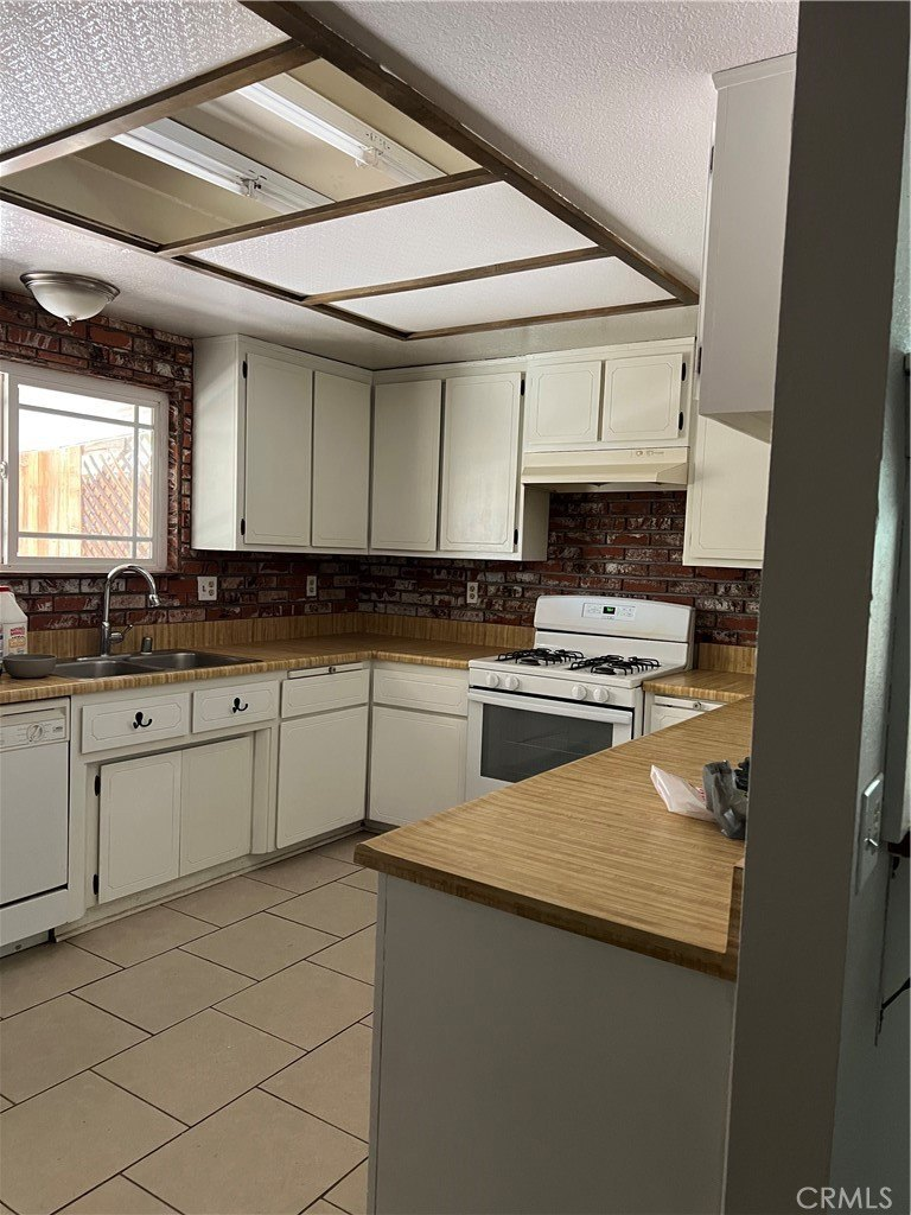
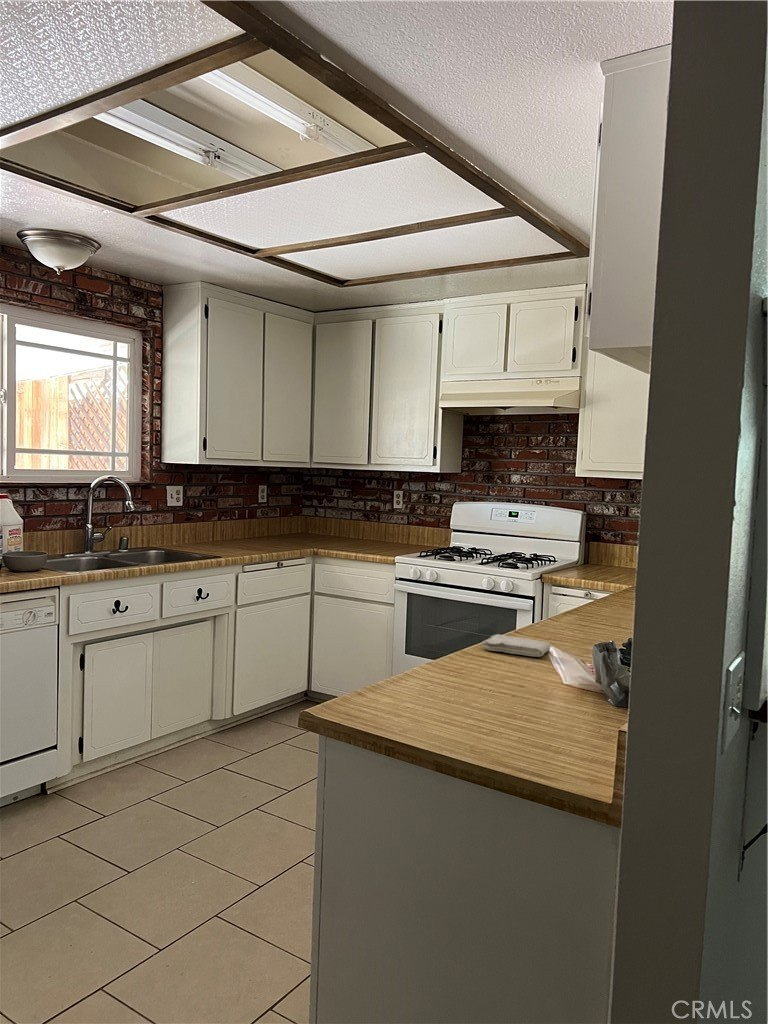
+ washcloth (516, 644)
